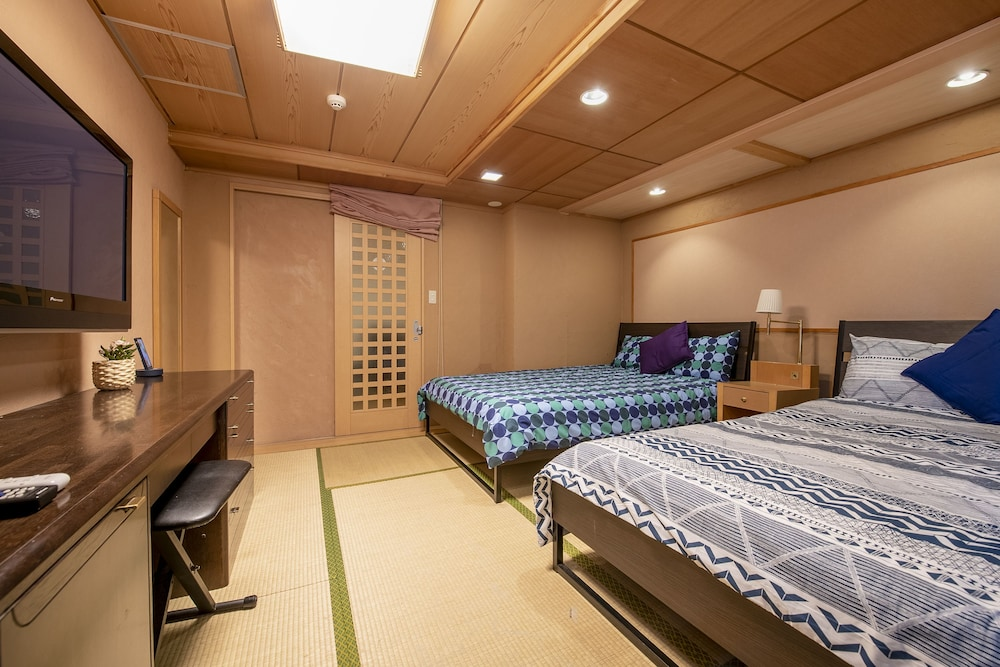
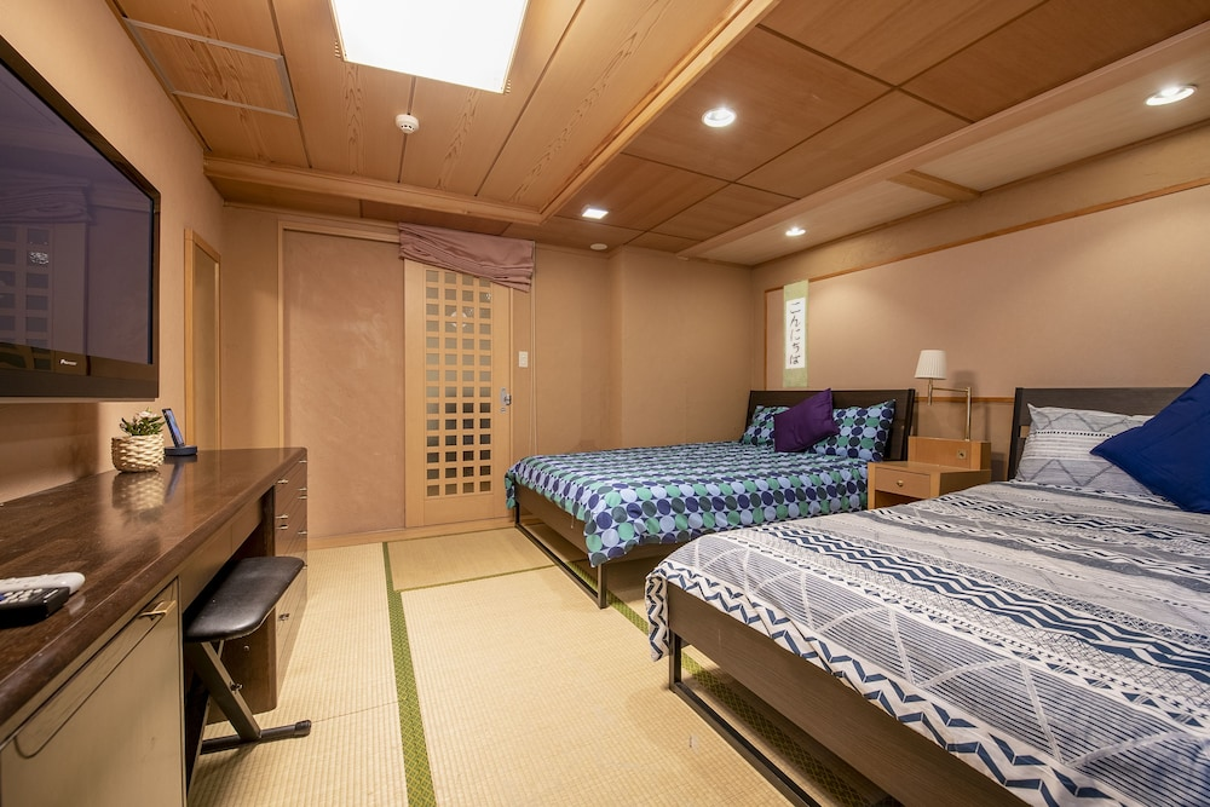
+ wall scroll (795, 333)
